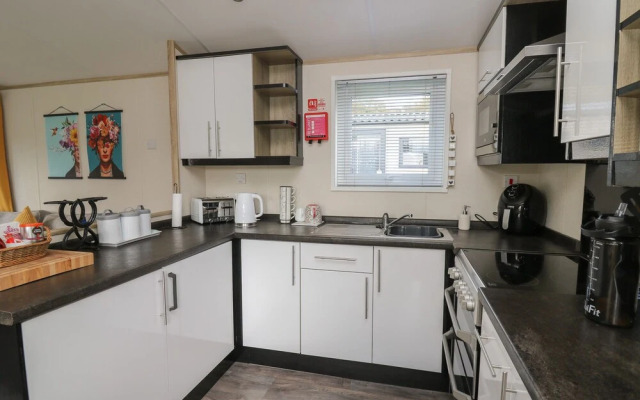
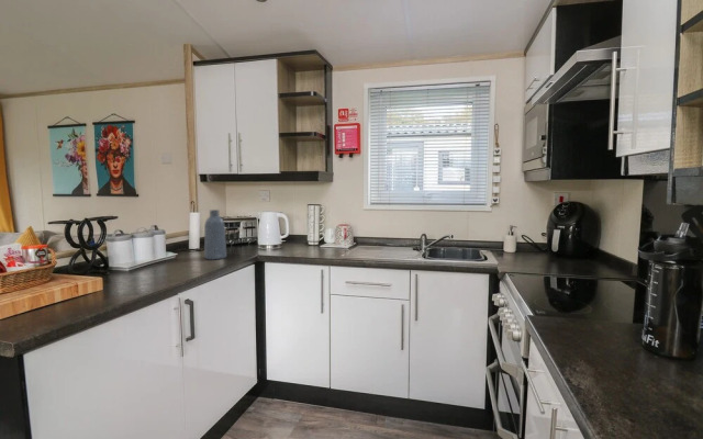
+ vase (214, 234)
